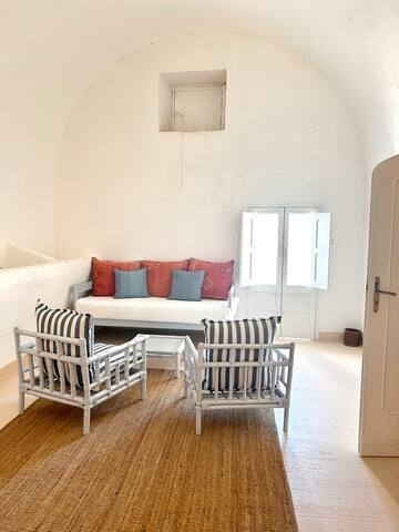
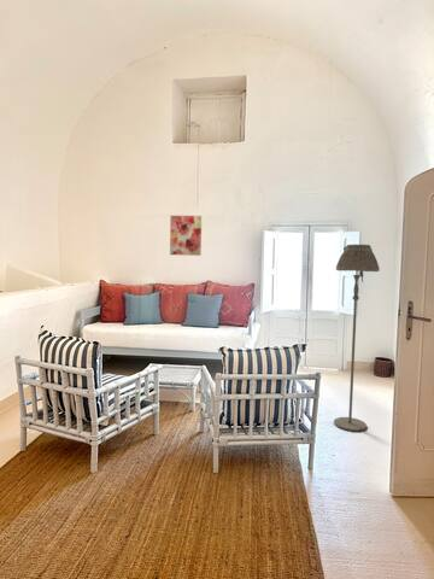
+ floor lamp (353, 335)
+ wall art (186, 235)
